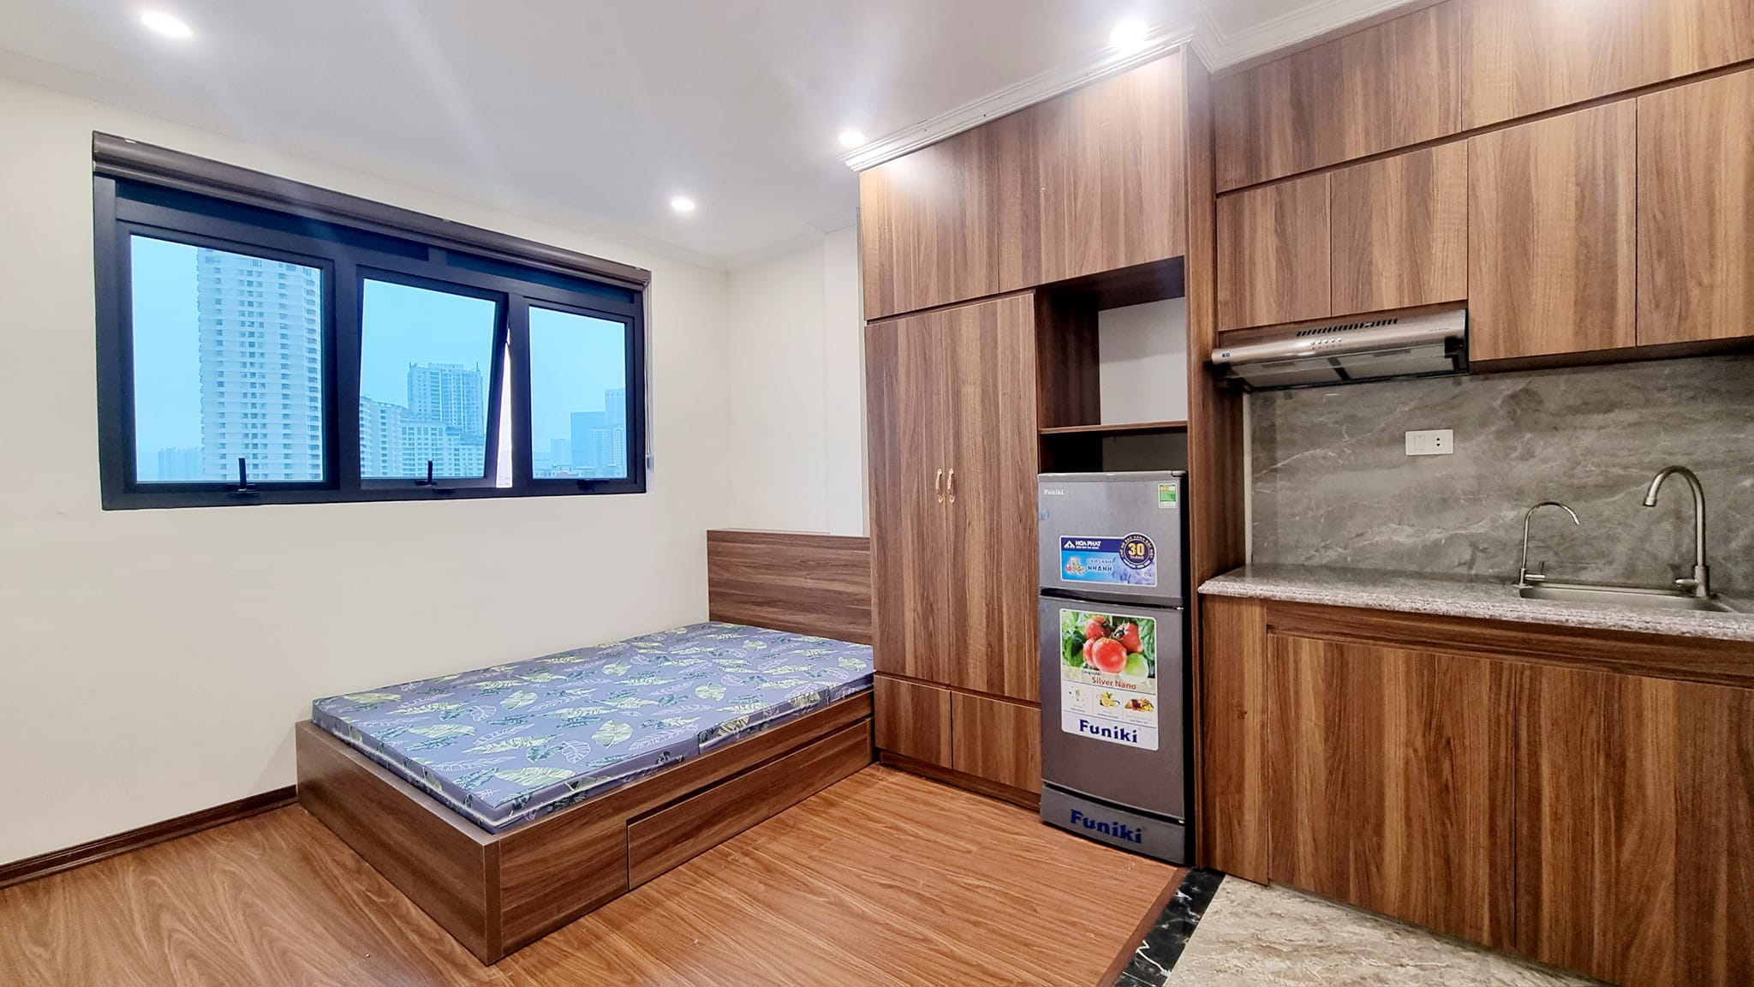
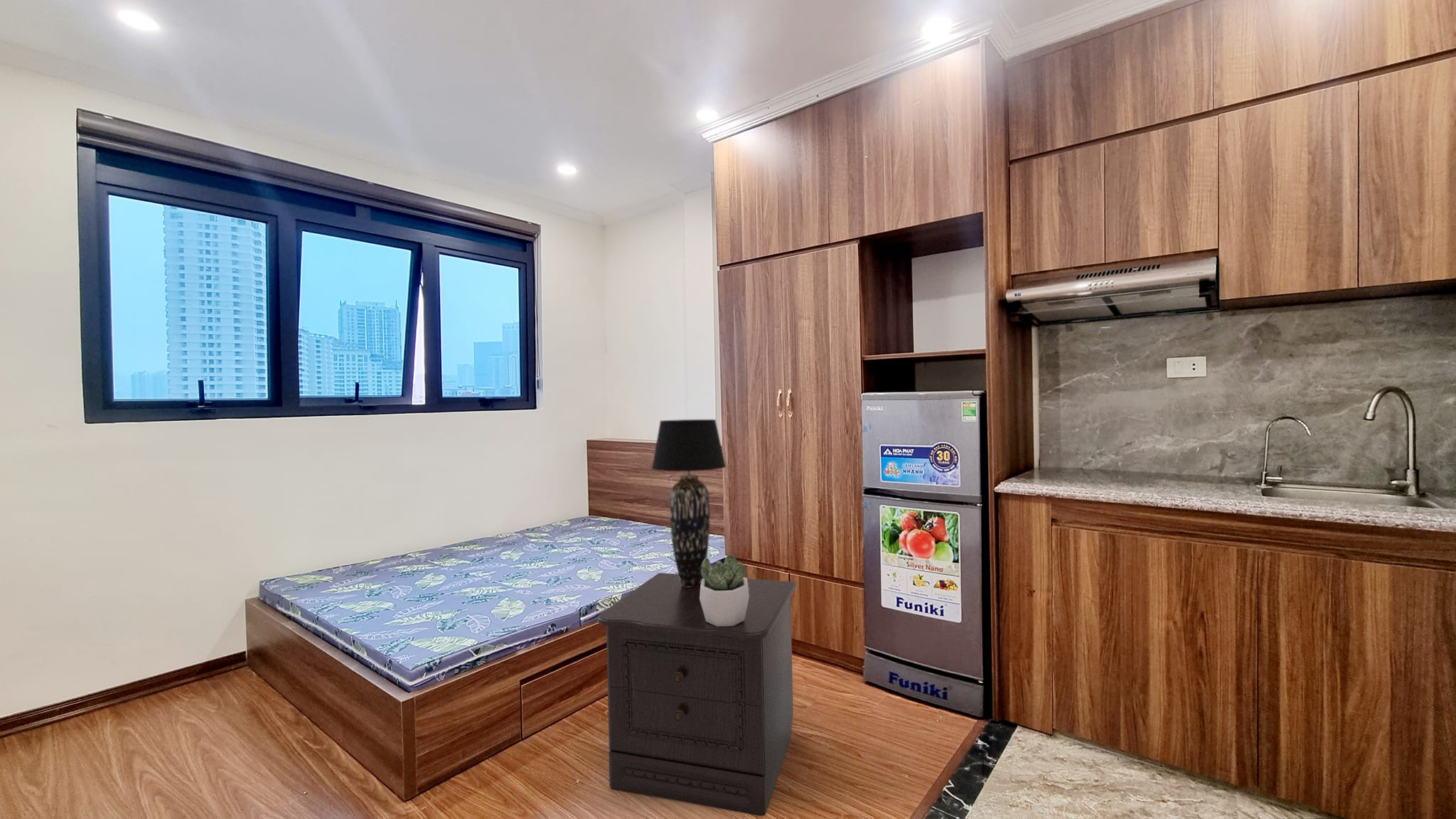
+ table lamp (690, 502)
+ nightstand (704, 679)
+ succulent plant (724, 589)
